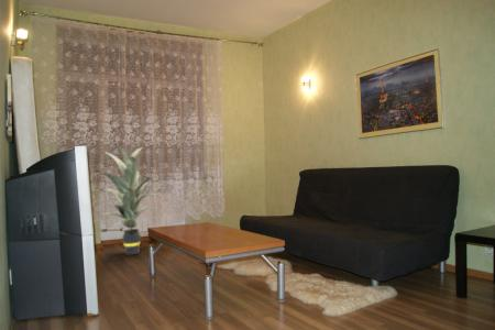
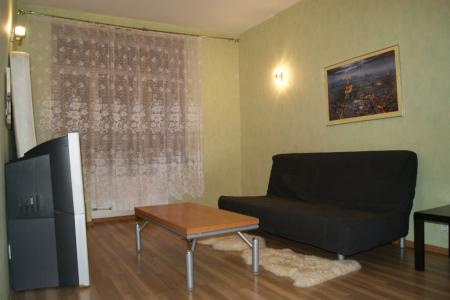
- indoor plant (124, 197)
